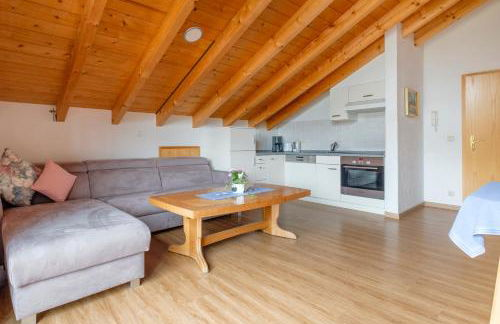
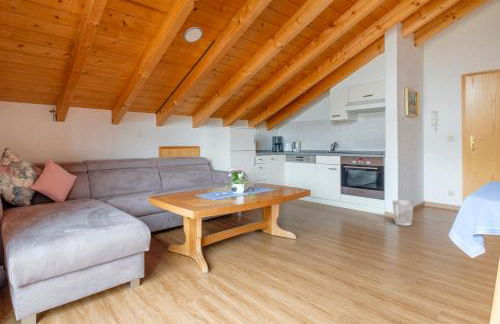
+ wastebasket (403, 212)
